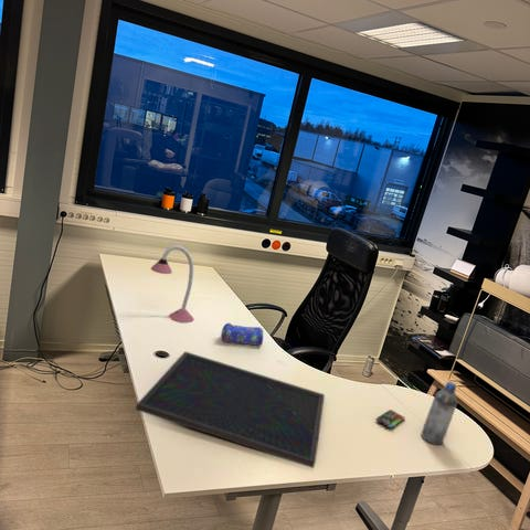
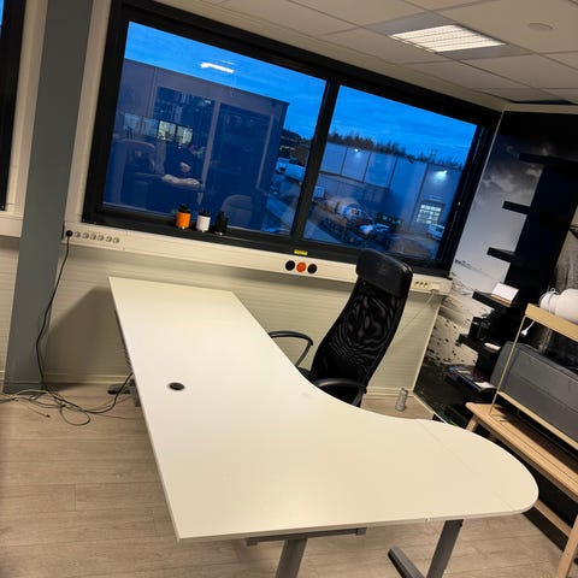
- desk lamp (170, 273)
- water bottle (441, 412)
- smartphone (390, 418)
- pencil case (242, 333)
- monitor (240, 401)
